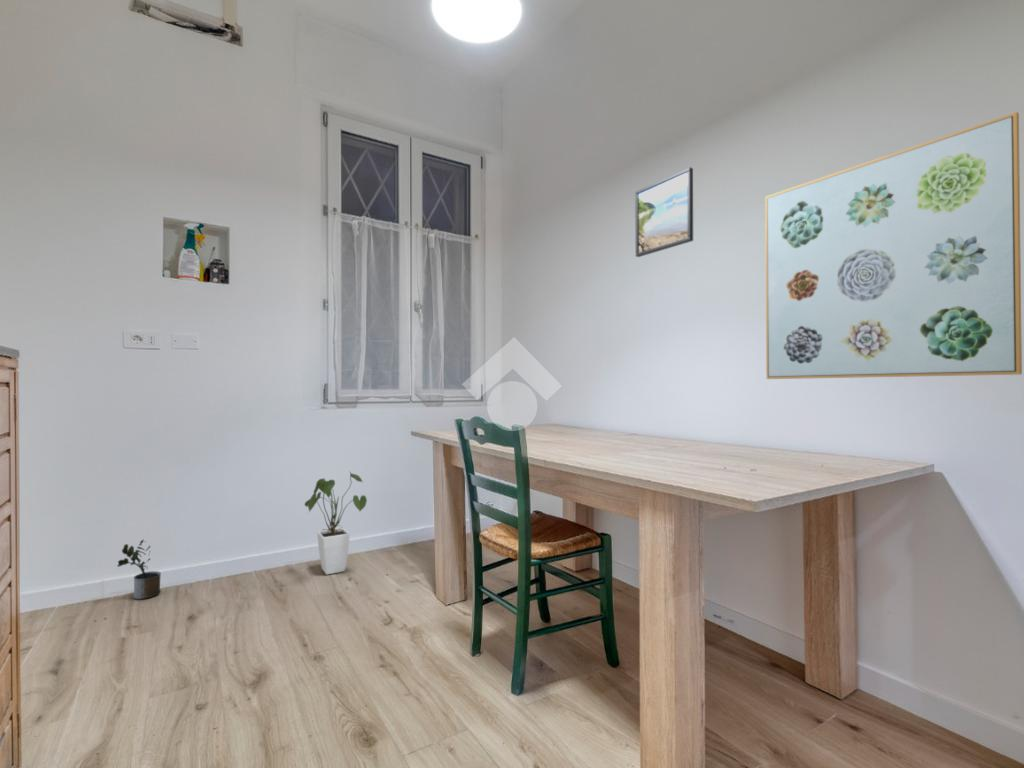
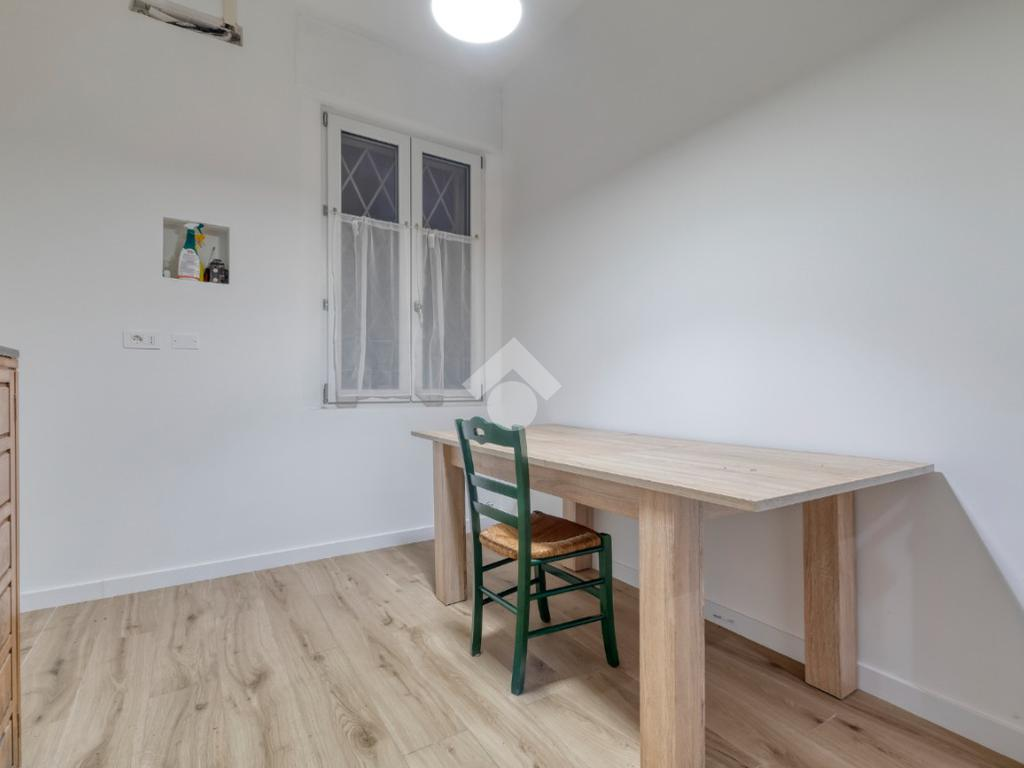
- house plant (339, 521)
- wall art (870, 269)
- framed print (662, 214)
- potted plant (140, 568)
